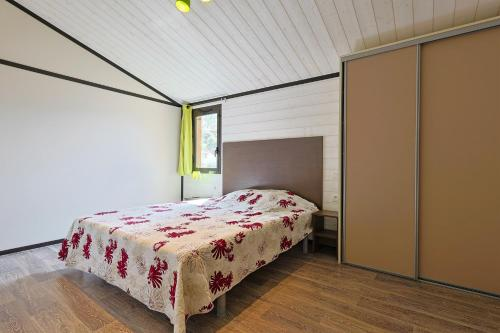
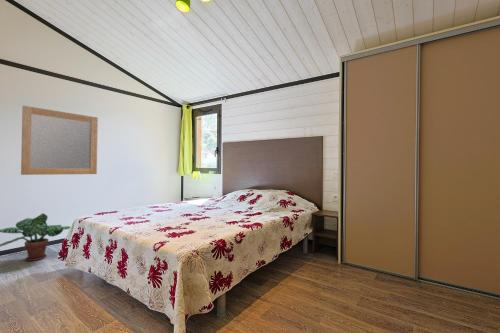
+ potted plant (34, 234)
+ home mirror (63, 143)
